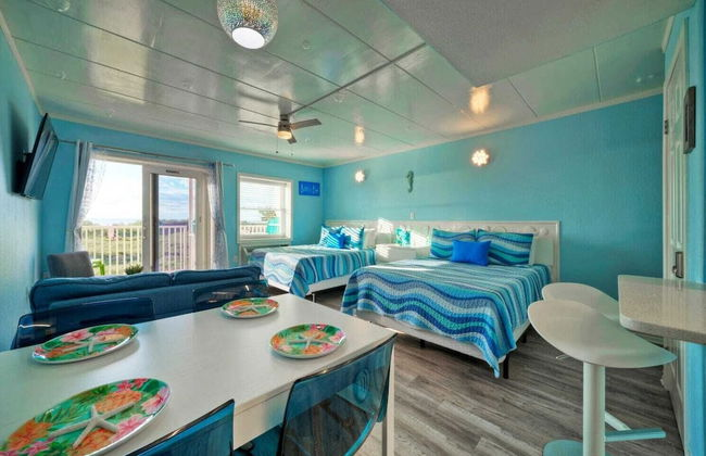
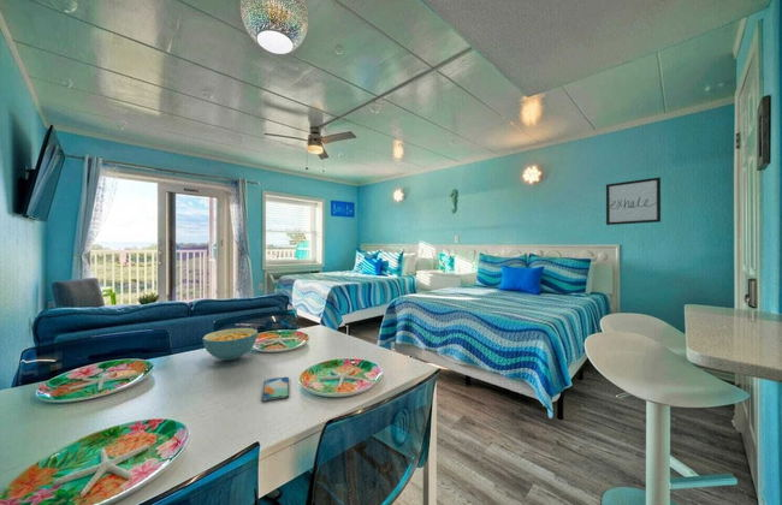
+ cereal bowl (231, 345)
+ wall art (632, 202)
+ smartphone (276, 387)
